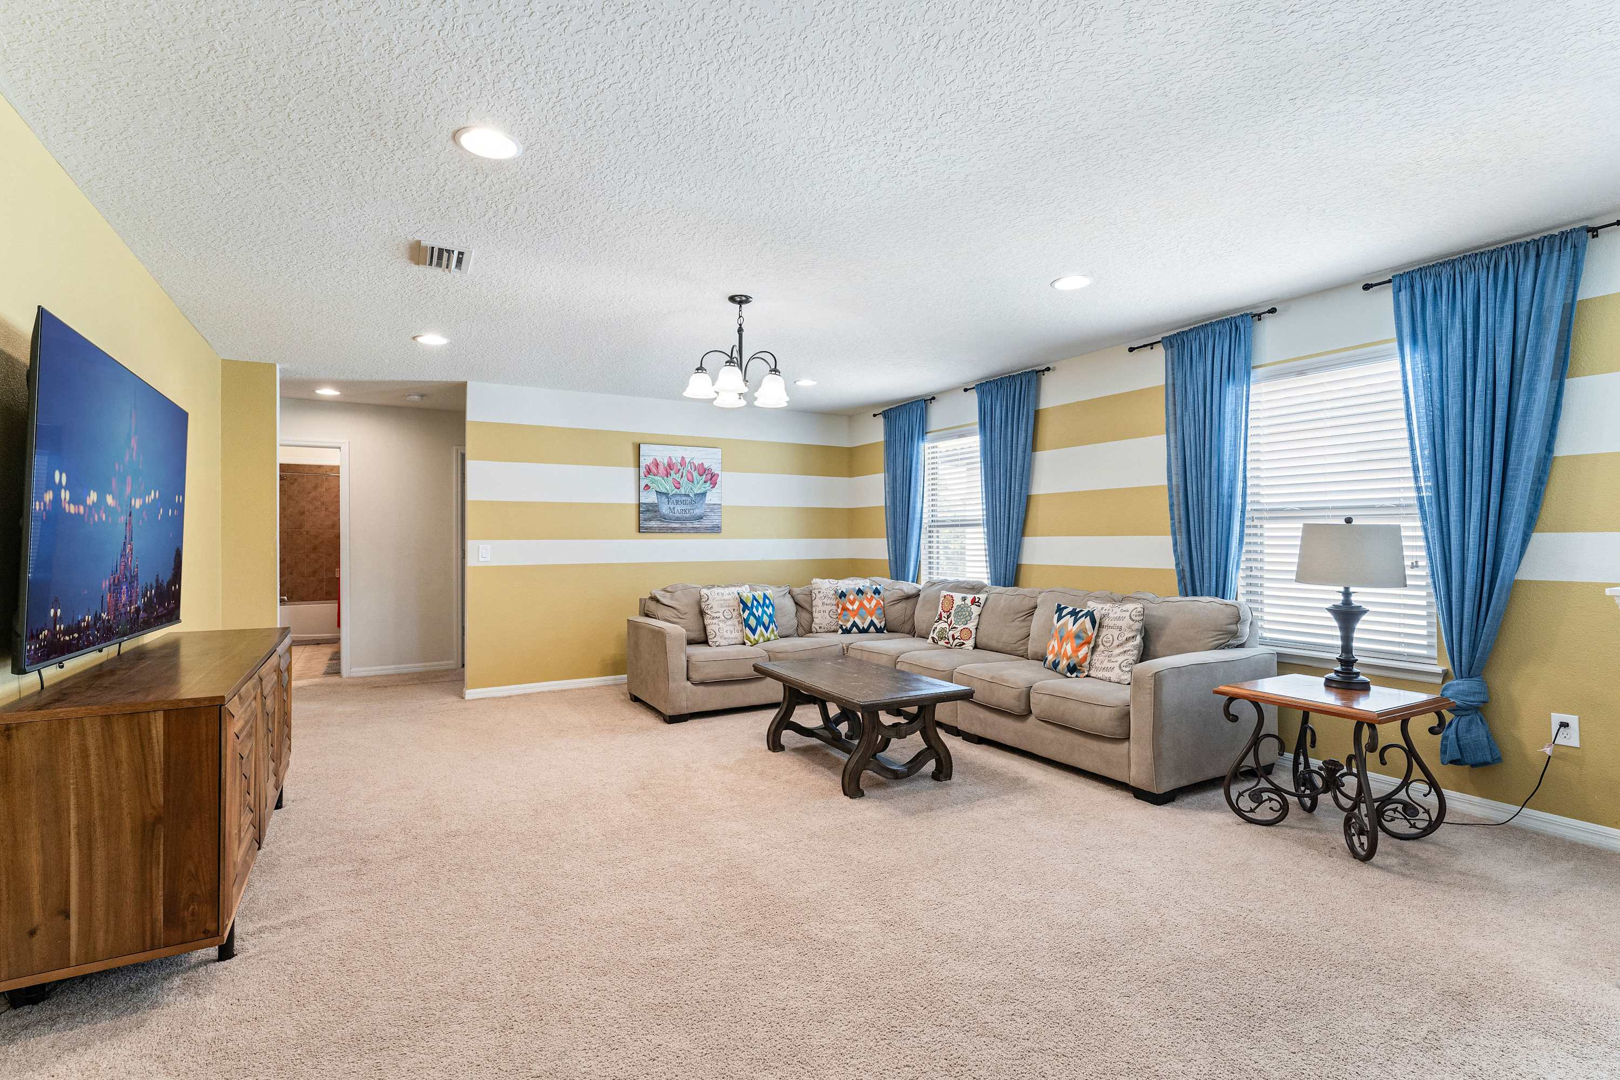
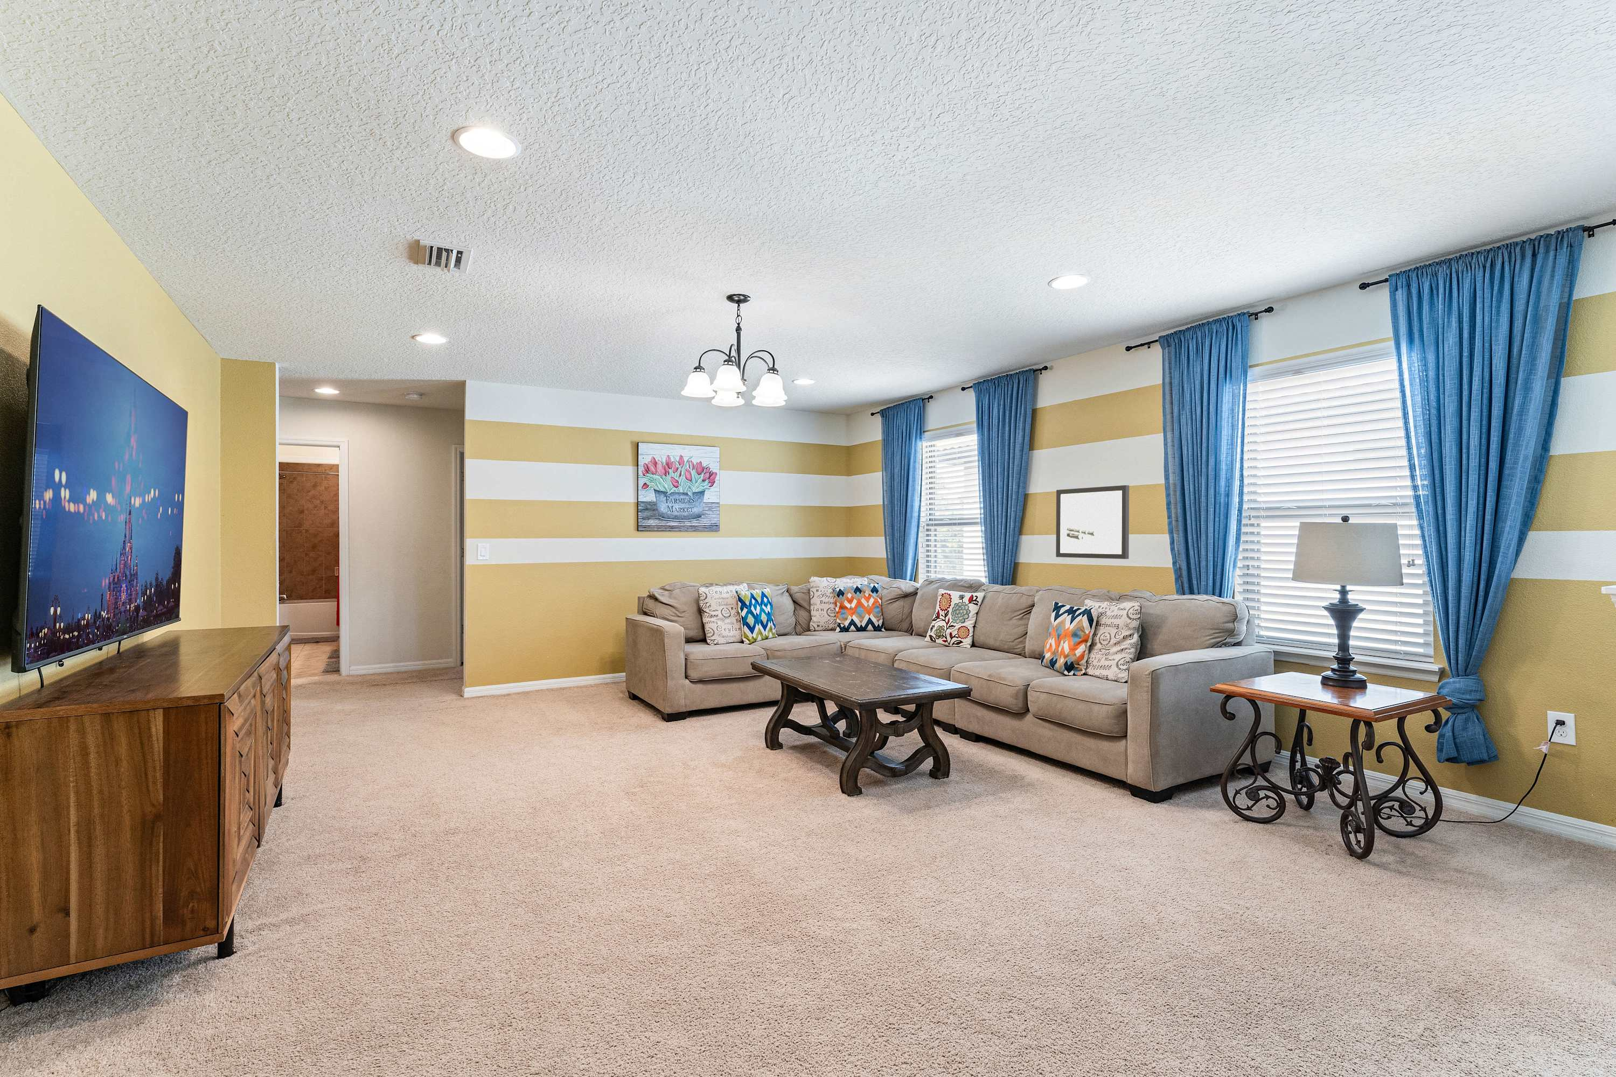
+ wall art (1091, 523)
